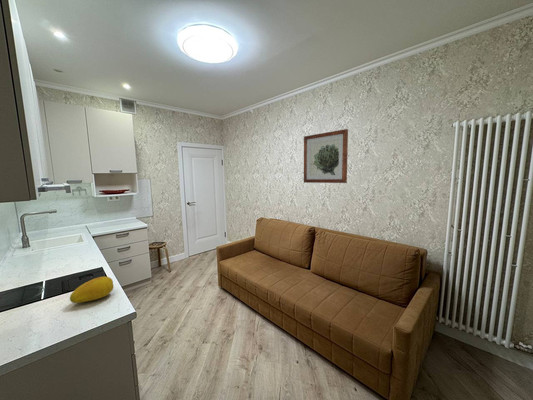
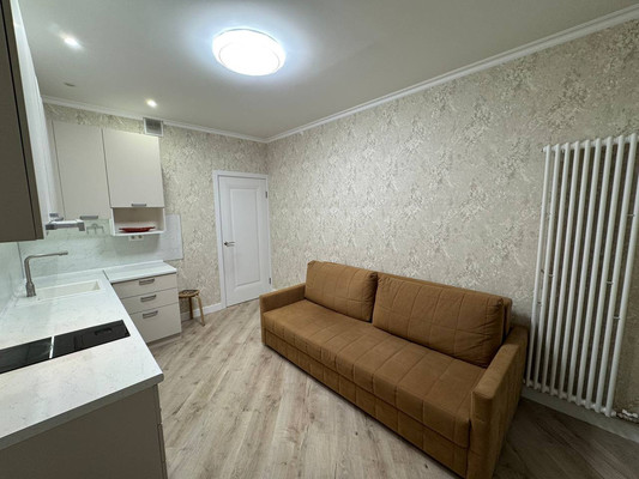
- fruit (92, 289)
- wall art (324, 158)
